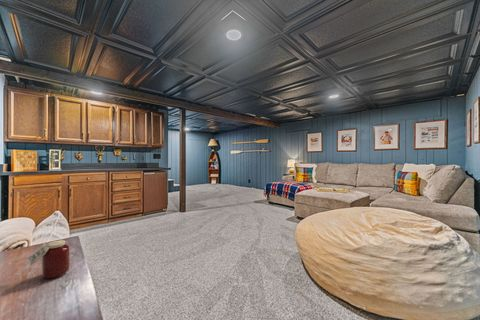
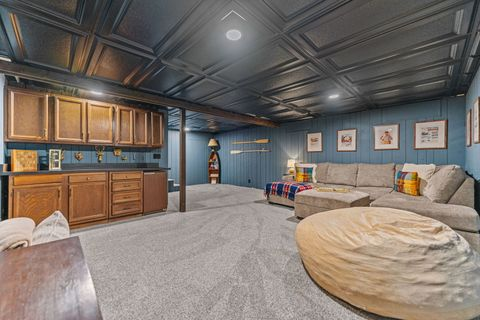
- jar (50, 259)
